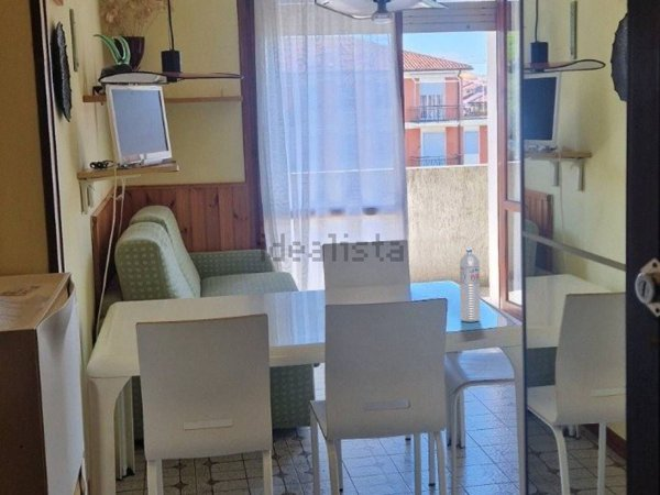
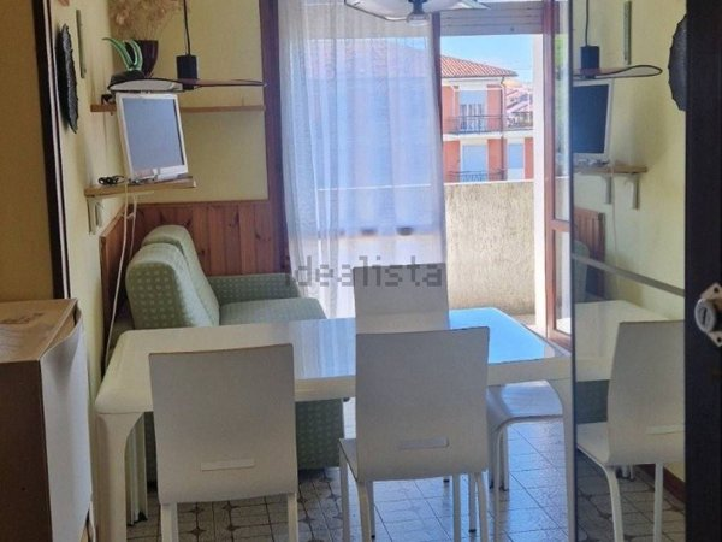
- water bottle (470, 285)
